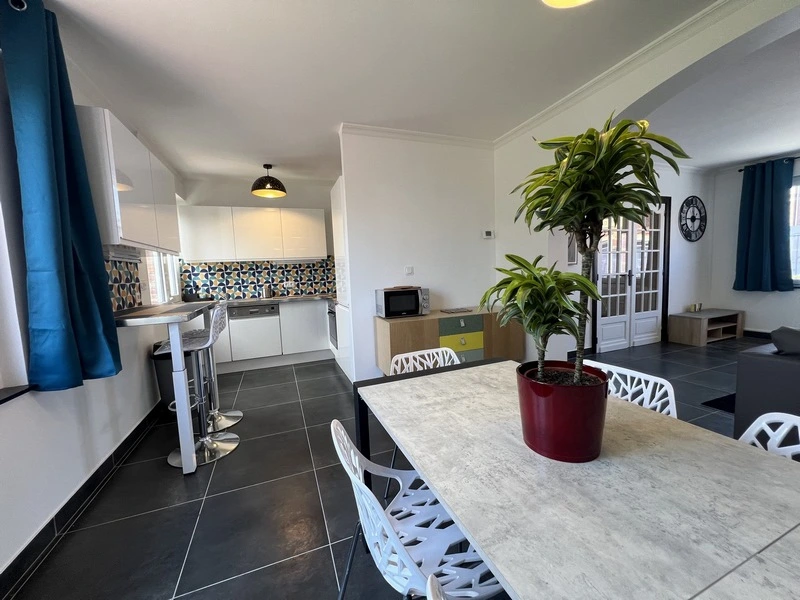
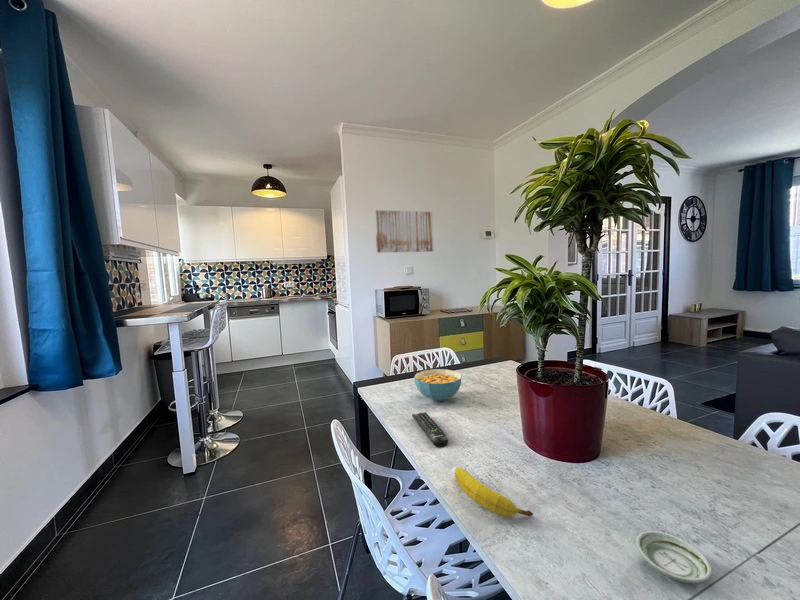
+ cereal bowl (438, 387)
+ wall art (405, 231)
+ fruit (482, 488)
+ remote control (428, 427)
+ saucer (671, 559)
